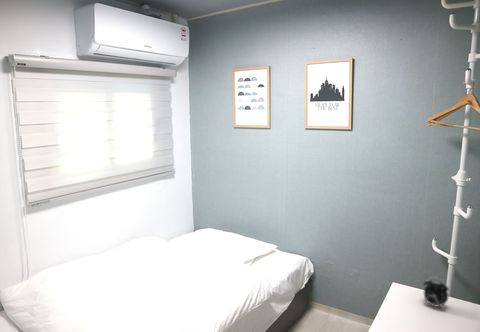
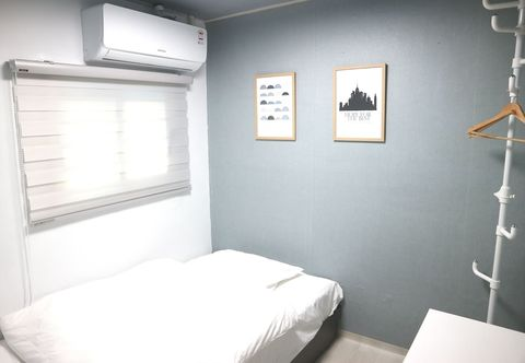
- alarm clock (435, 292)
